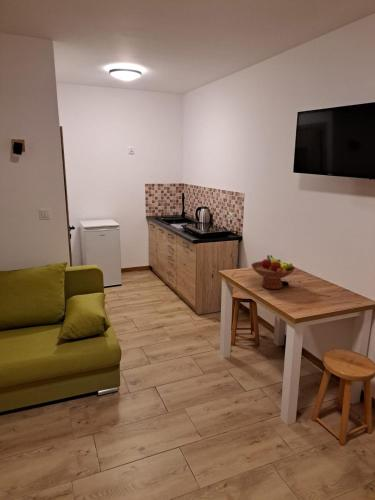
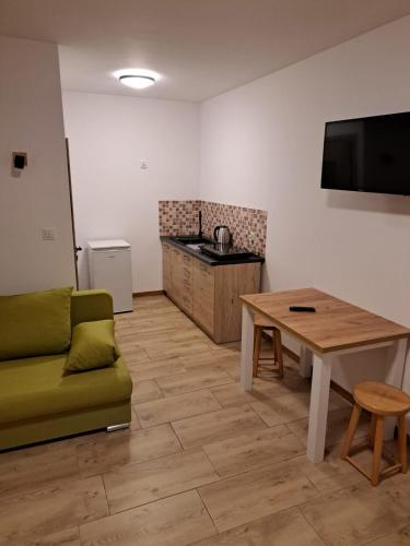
- fruit bowl (272, 272)
